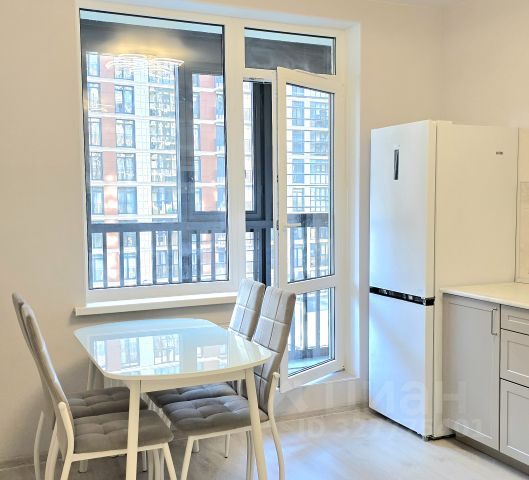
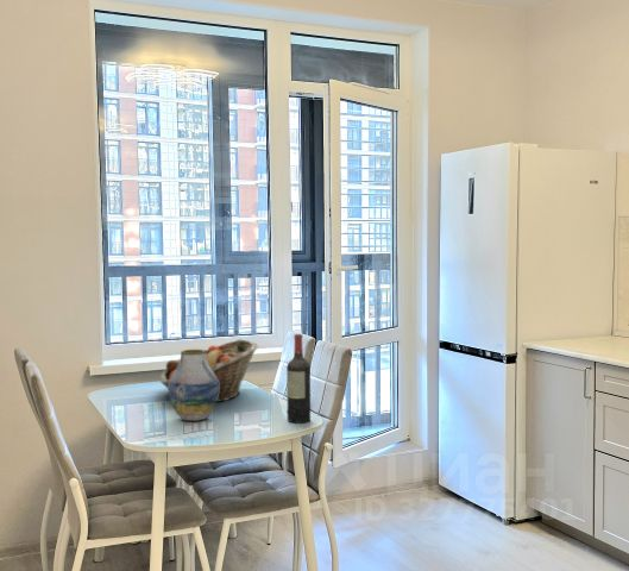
+ wine bottle (298, 377)
+ fruit basket (210, 368)
+ vase (193, 384)
